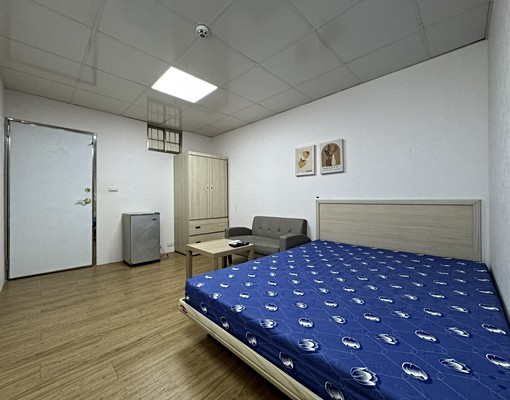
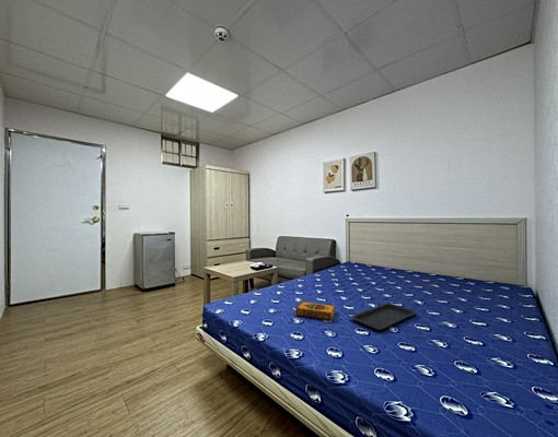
+ hardback book (315, 310)
+ serving tray (384, 316)
